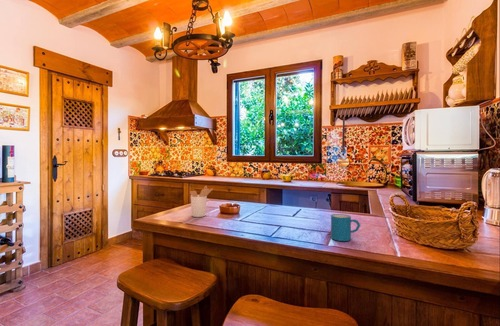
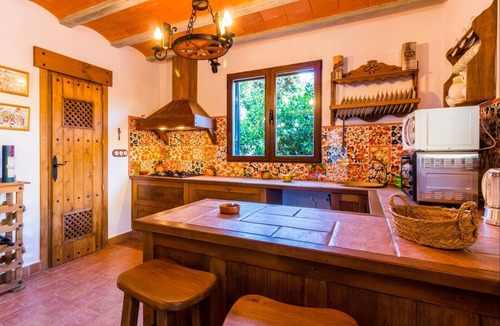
- utensil holder (201, 201)
- mug (345, 227)
